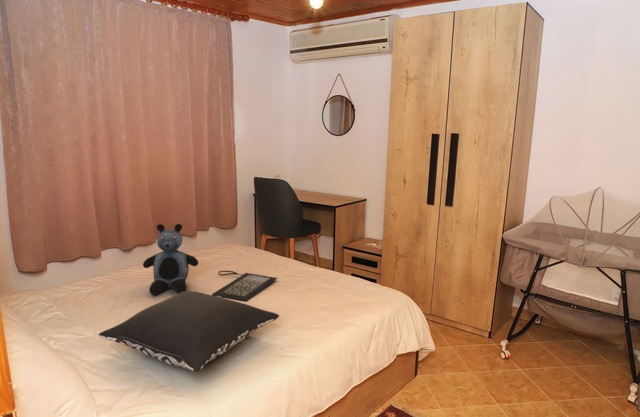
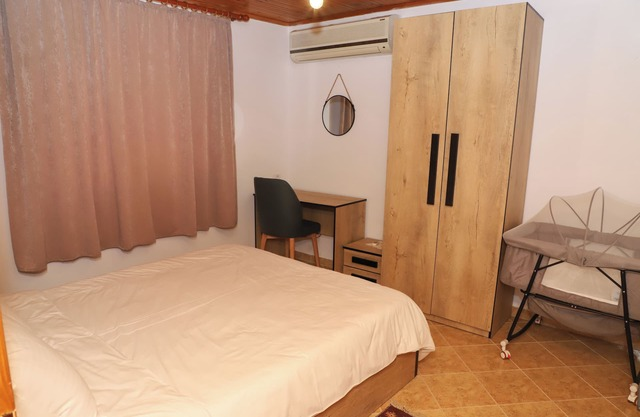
- clutch bag (246, 284)
- pillow (193, 324)
- teddy bear (169, 257)
